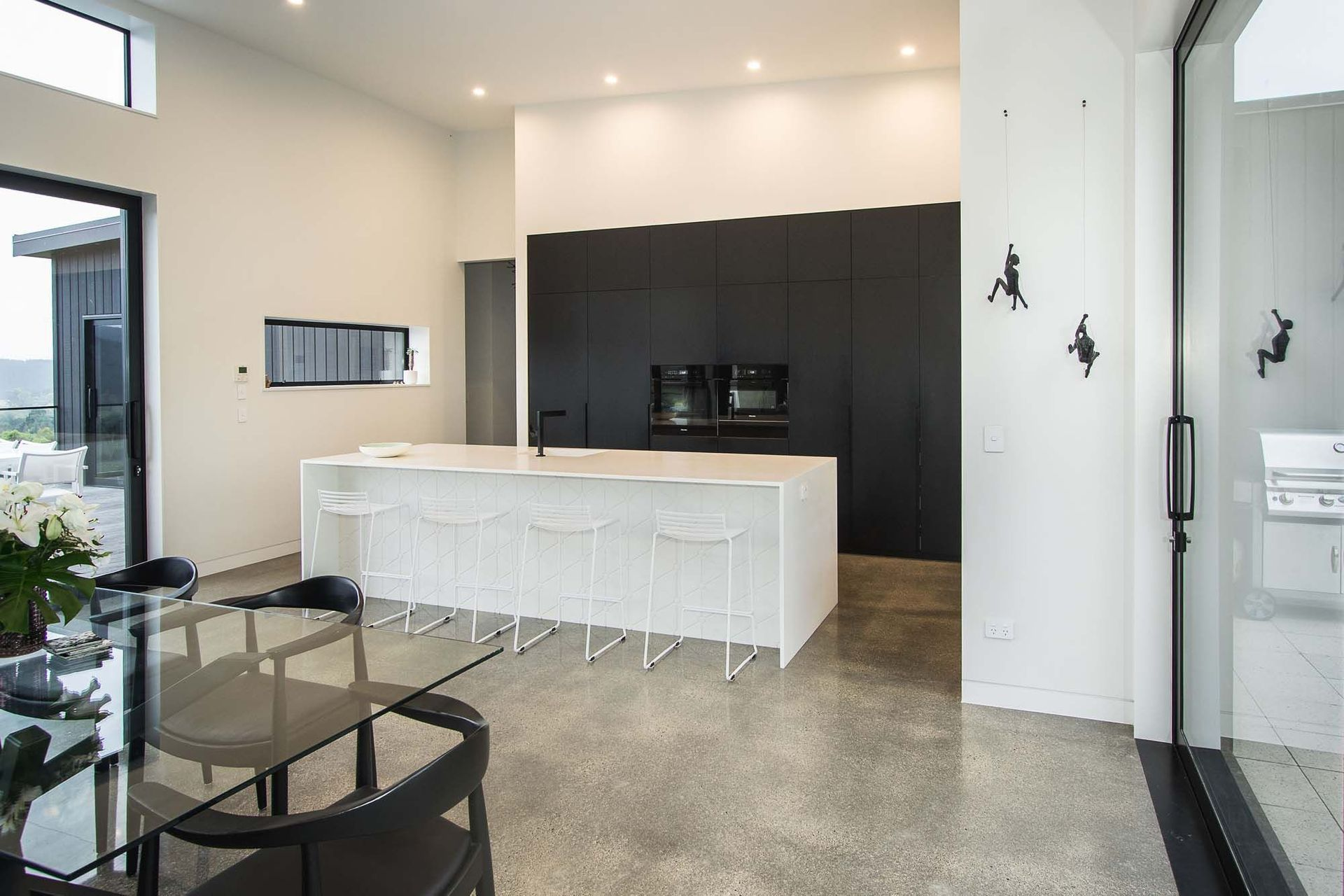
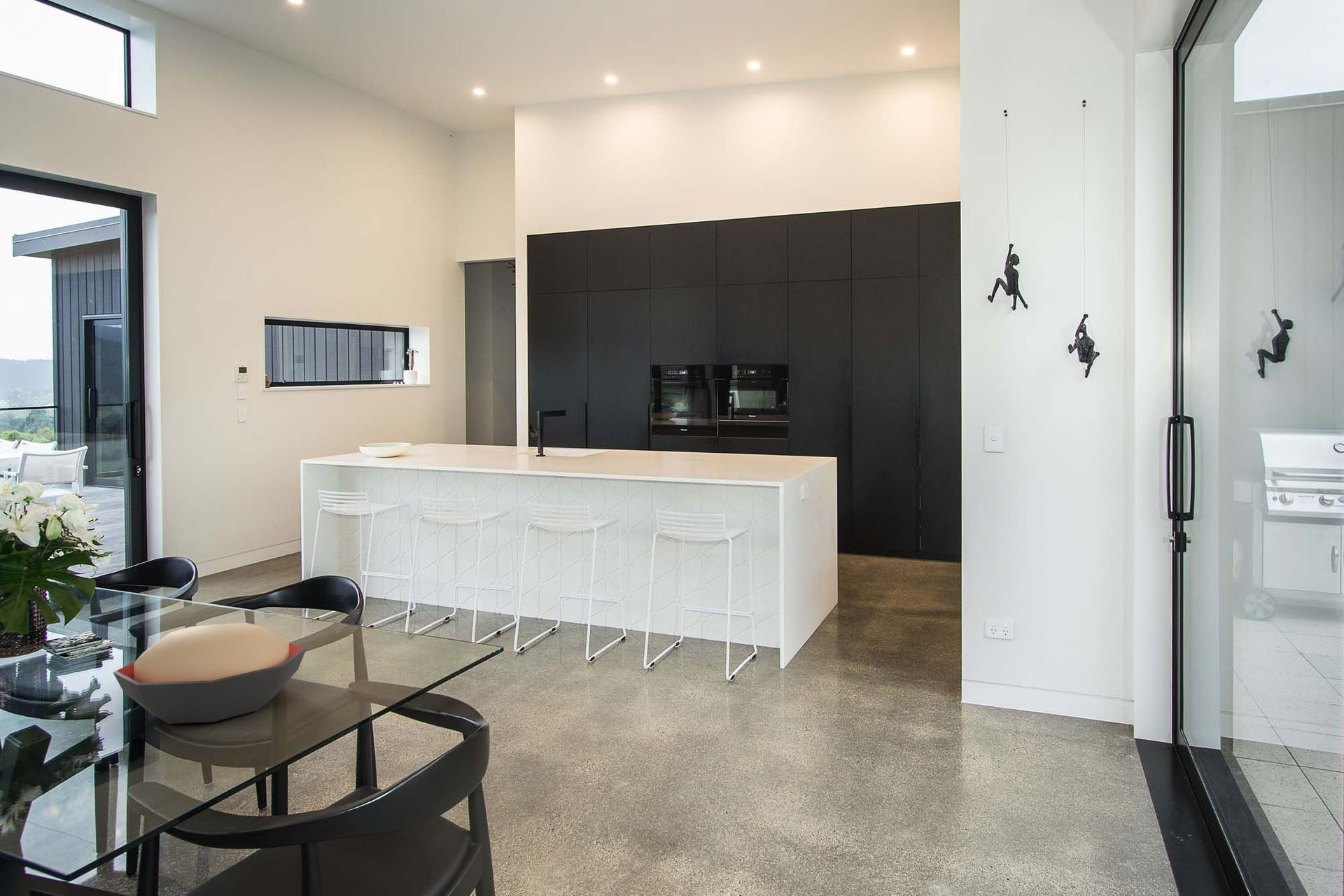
+ decorative bowl (214, 665)
